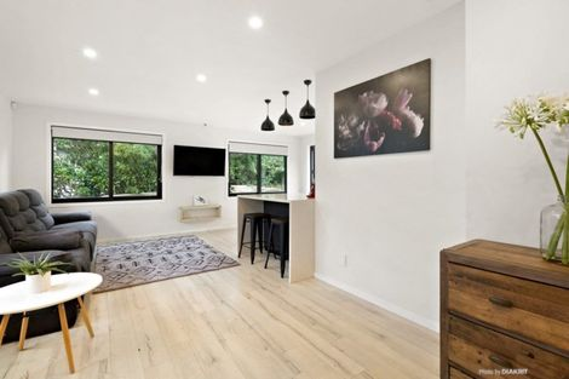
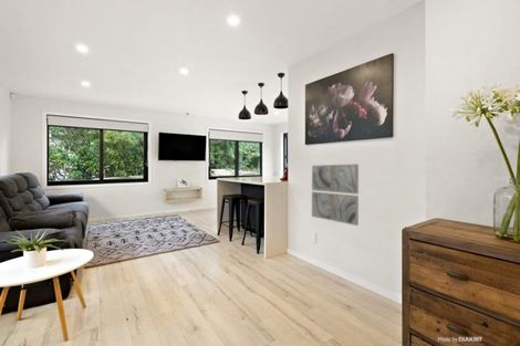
+ wall art (332, 191)
